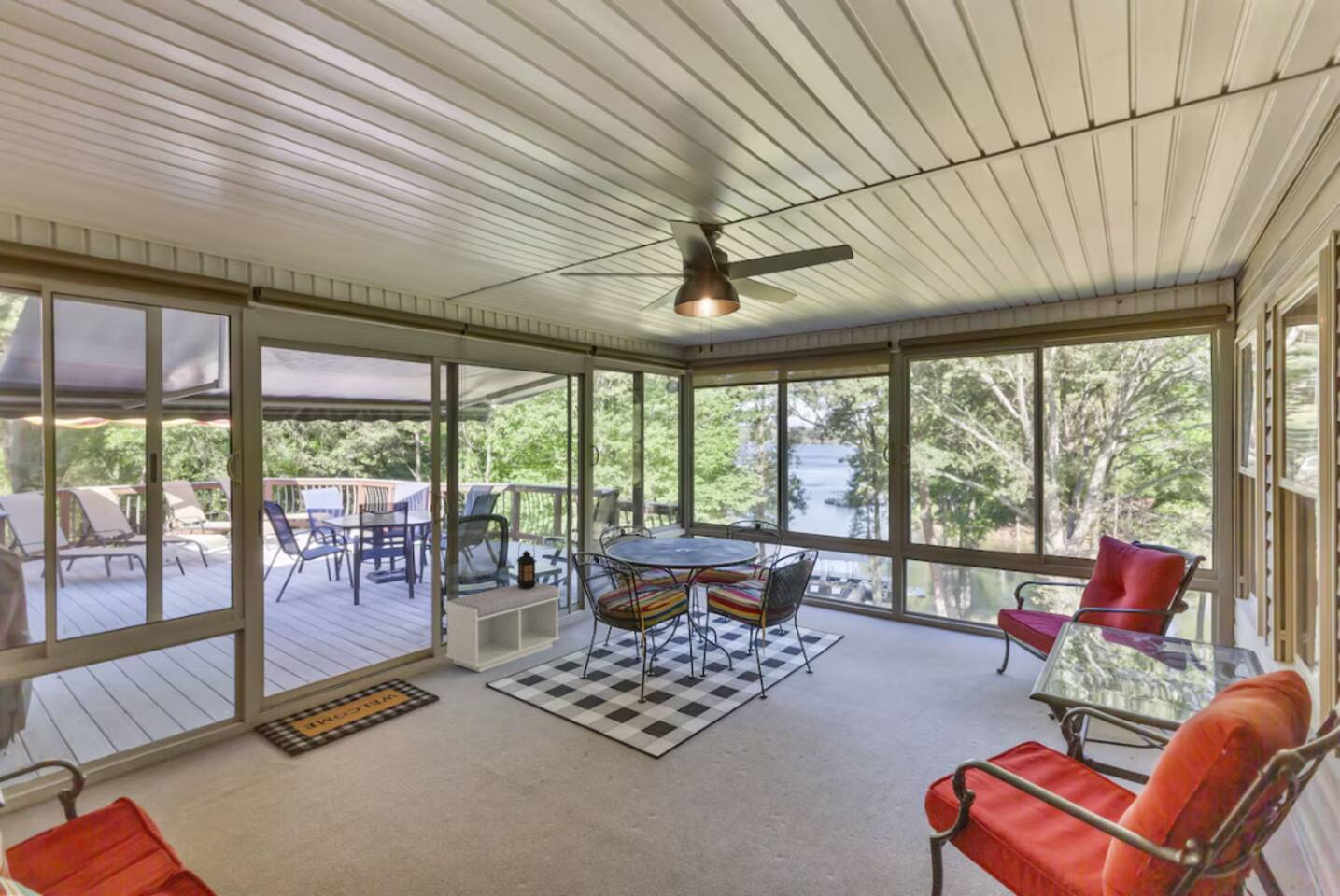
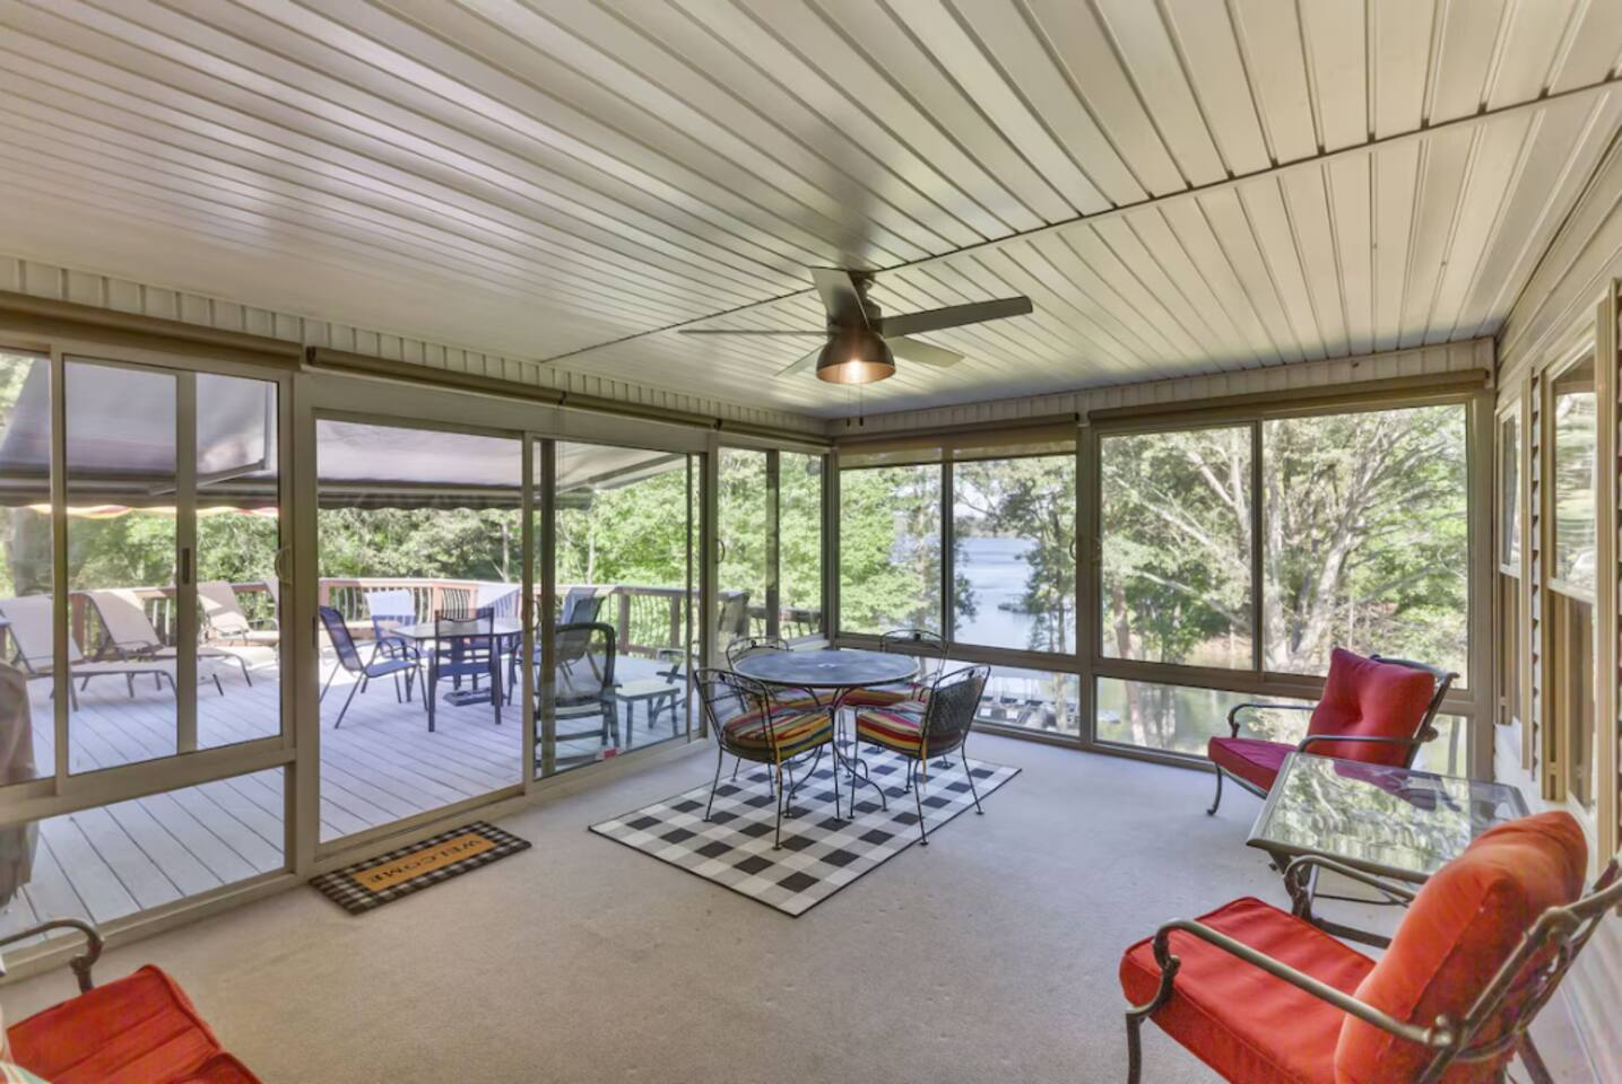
- lantern (526, 564)
- bench (505, 623)
